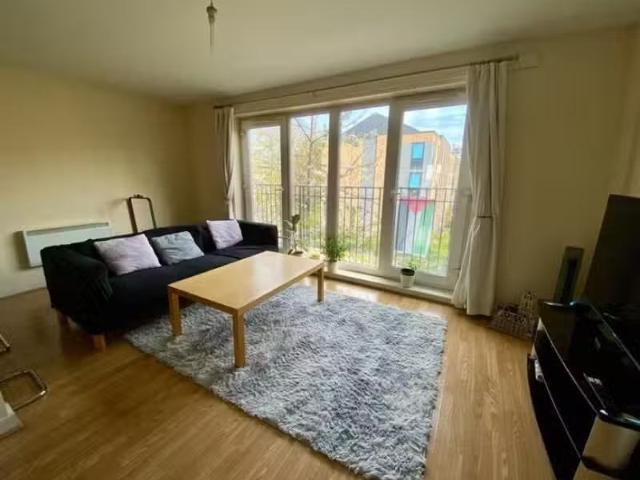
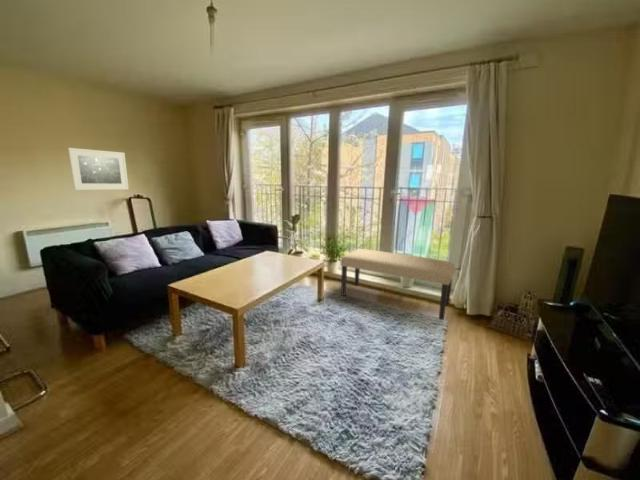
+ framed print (100, 170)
+ bench (395, 275)
